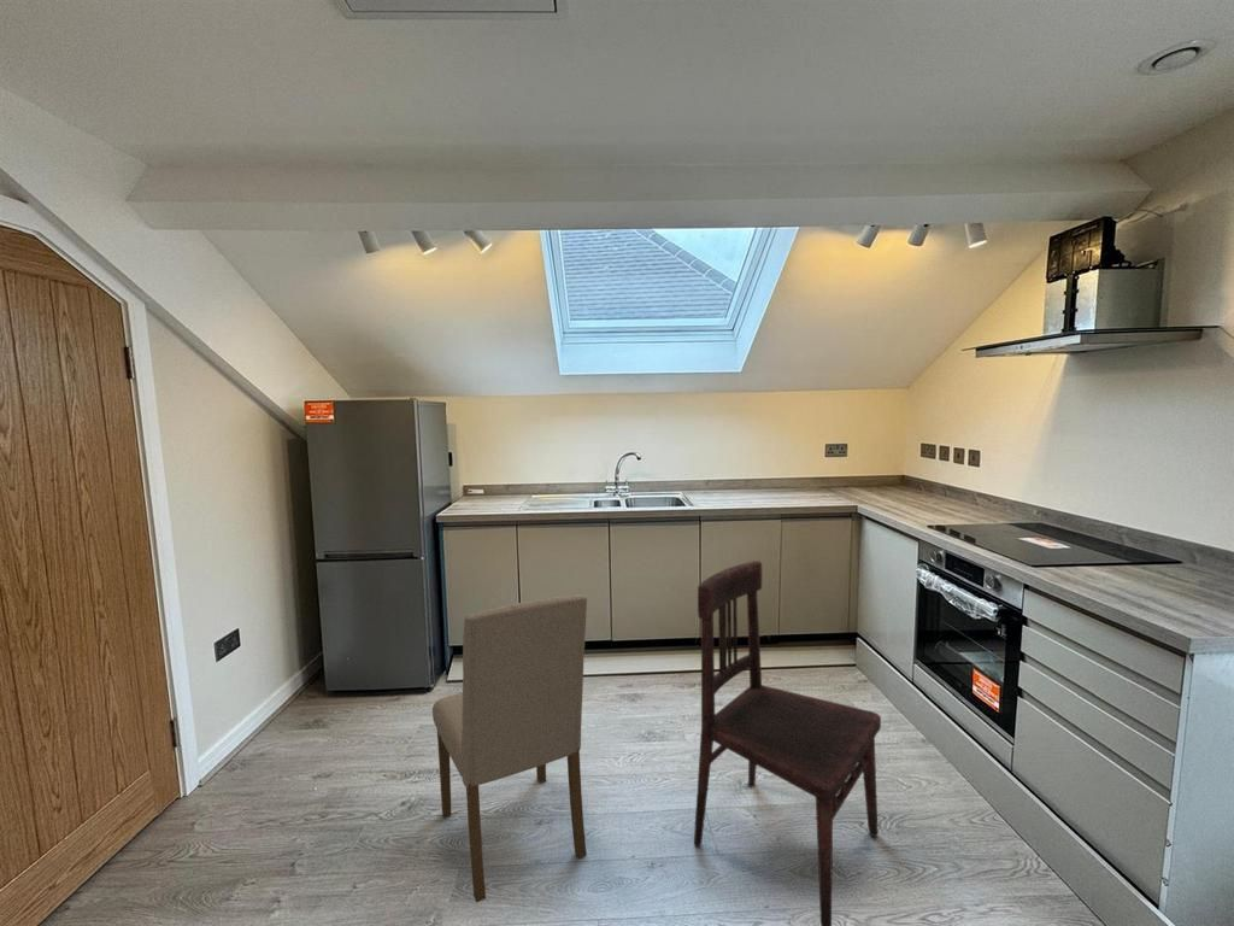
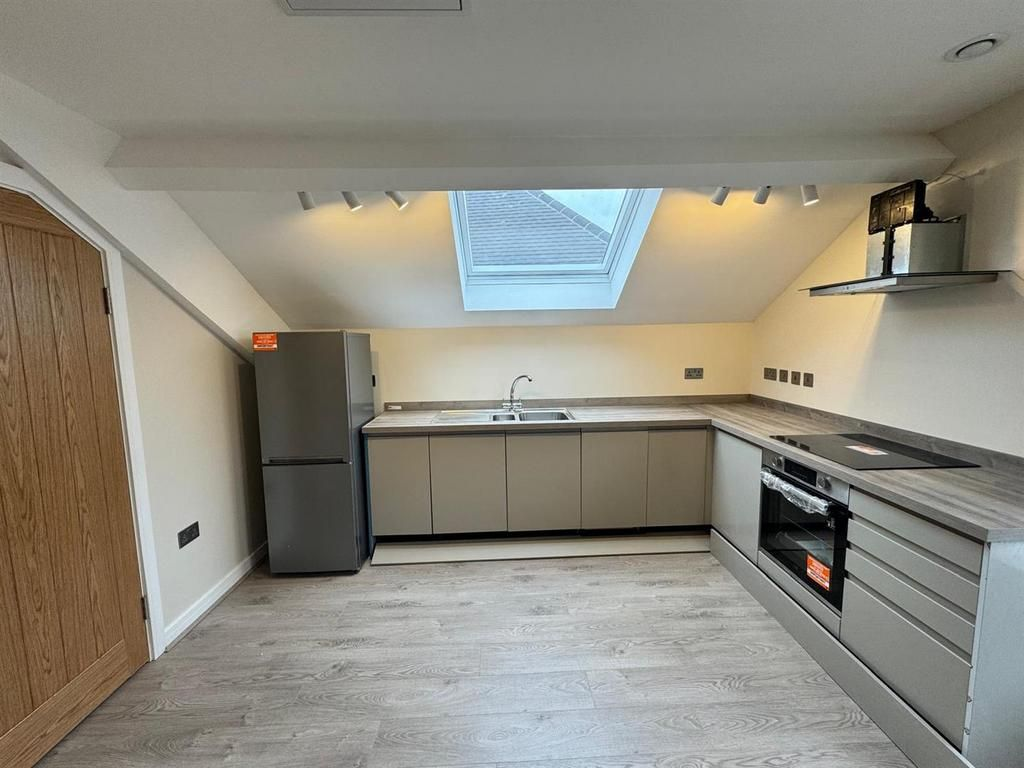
- dining chair (507, 709)
- dining chair (783, 714)
